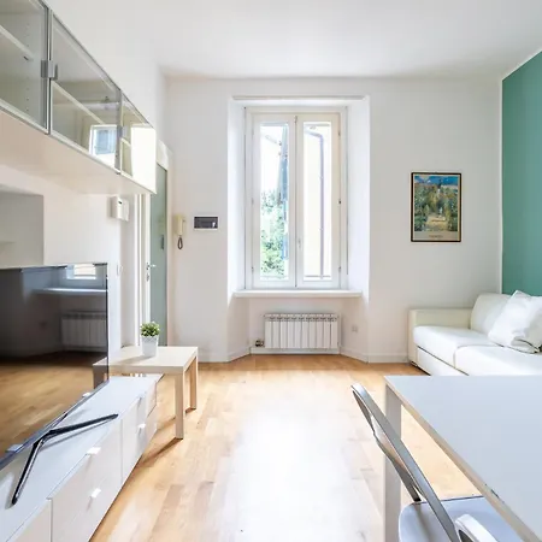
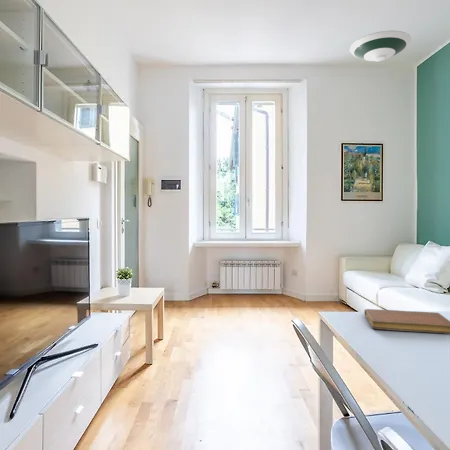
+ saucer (379, 52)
+ notebook (406, 320)
